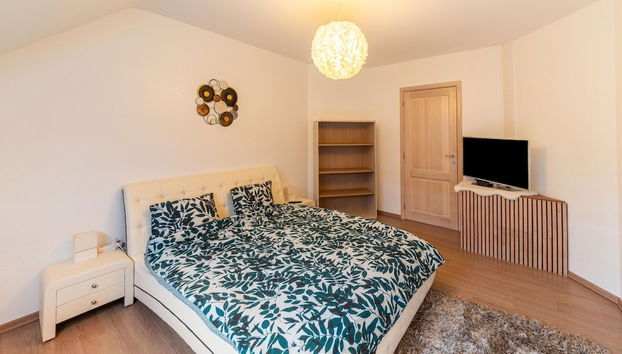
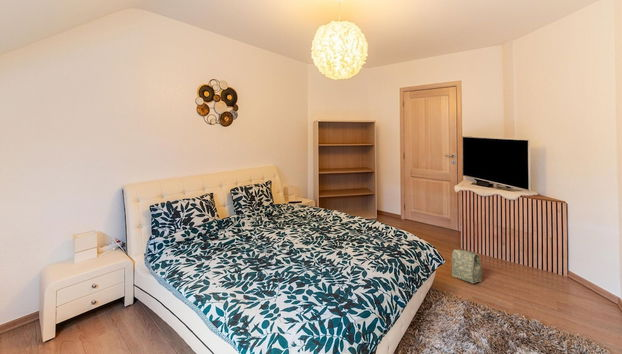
+ bag (466, 264)
